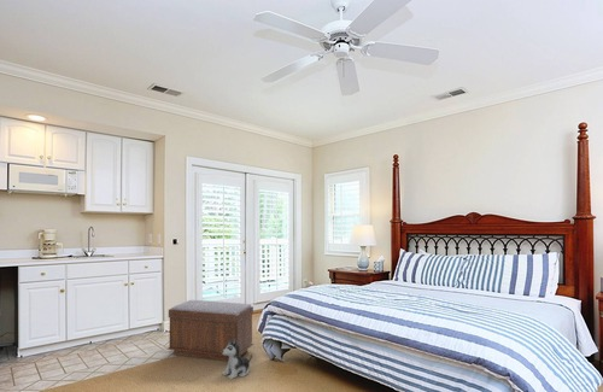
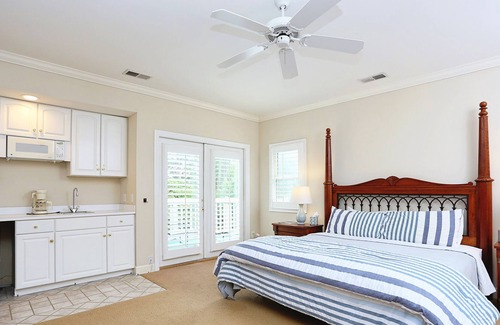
- bench (211, 328)
- plush toy (238, 355)
